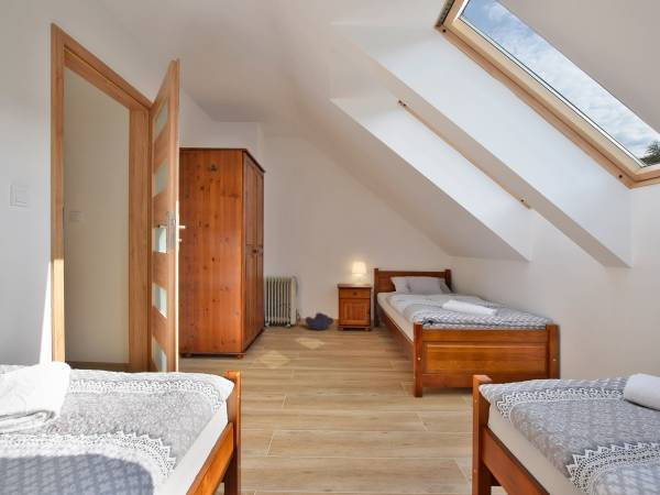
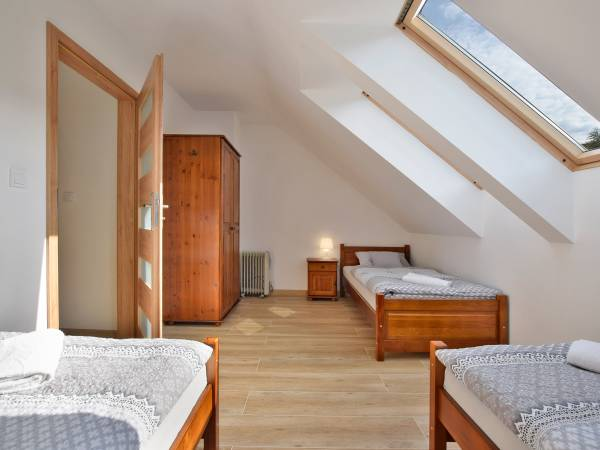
- bag (319, 320)
